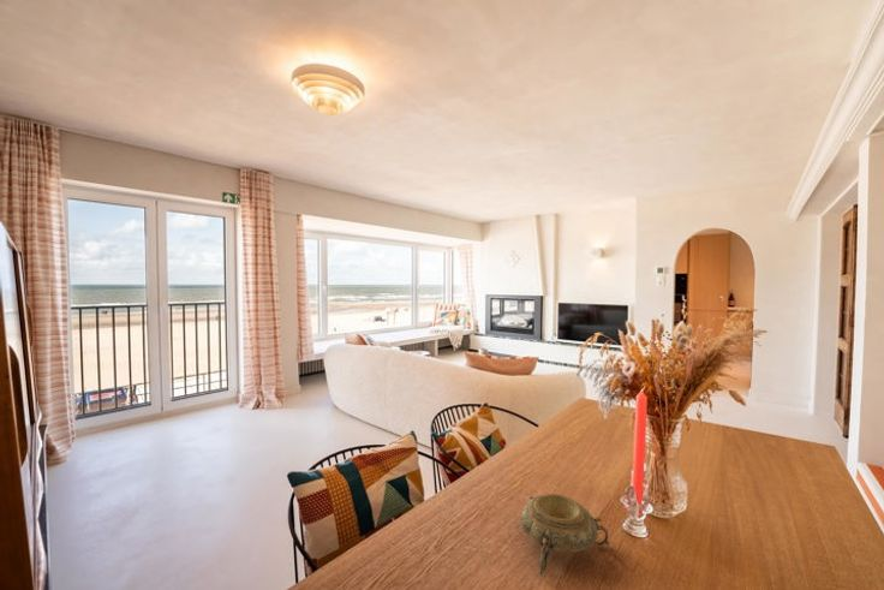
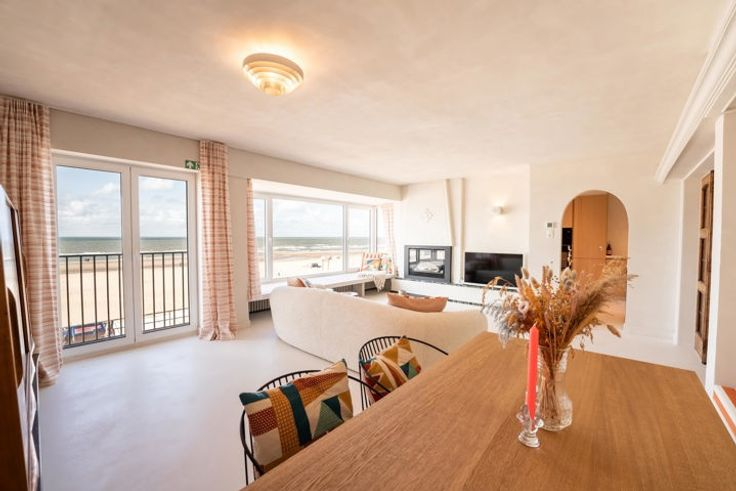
- decorative bowl (561, 530)
